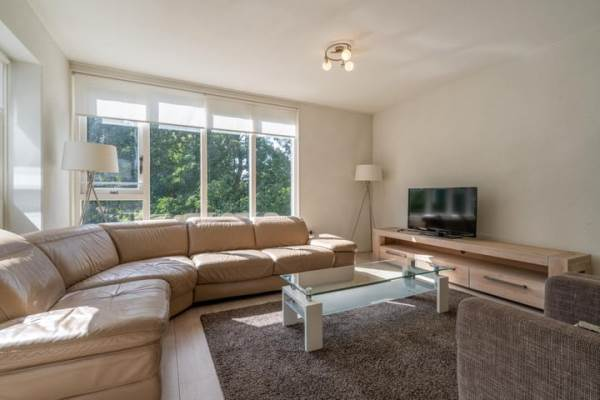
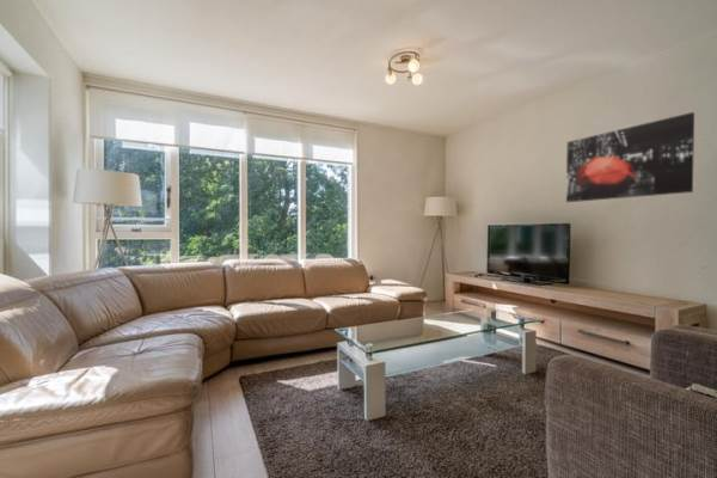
+ wall art (621, 164)
